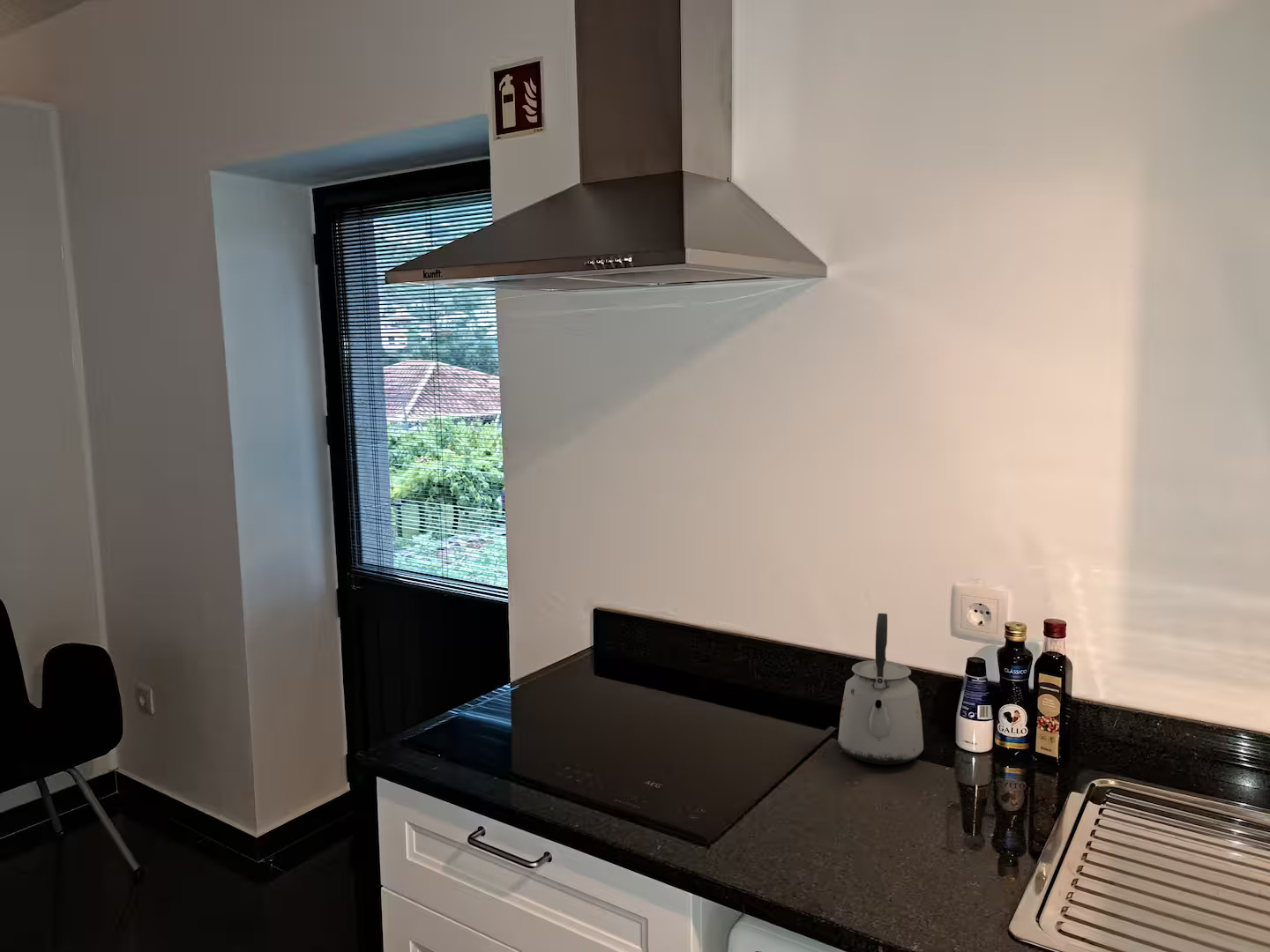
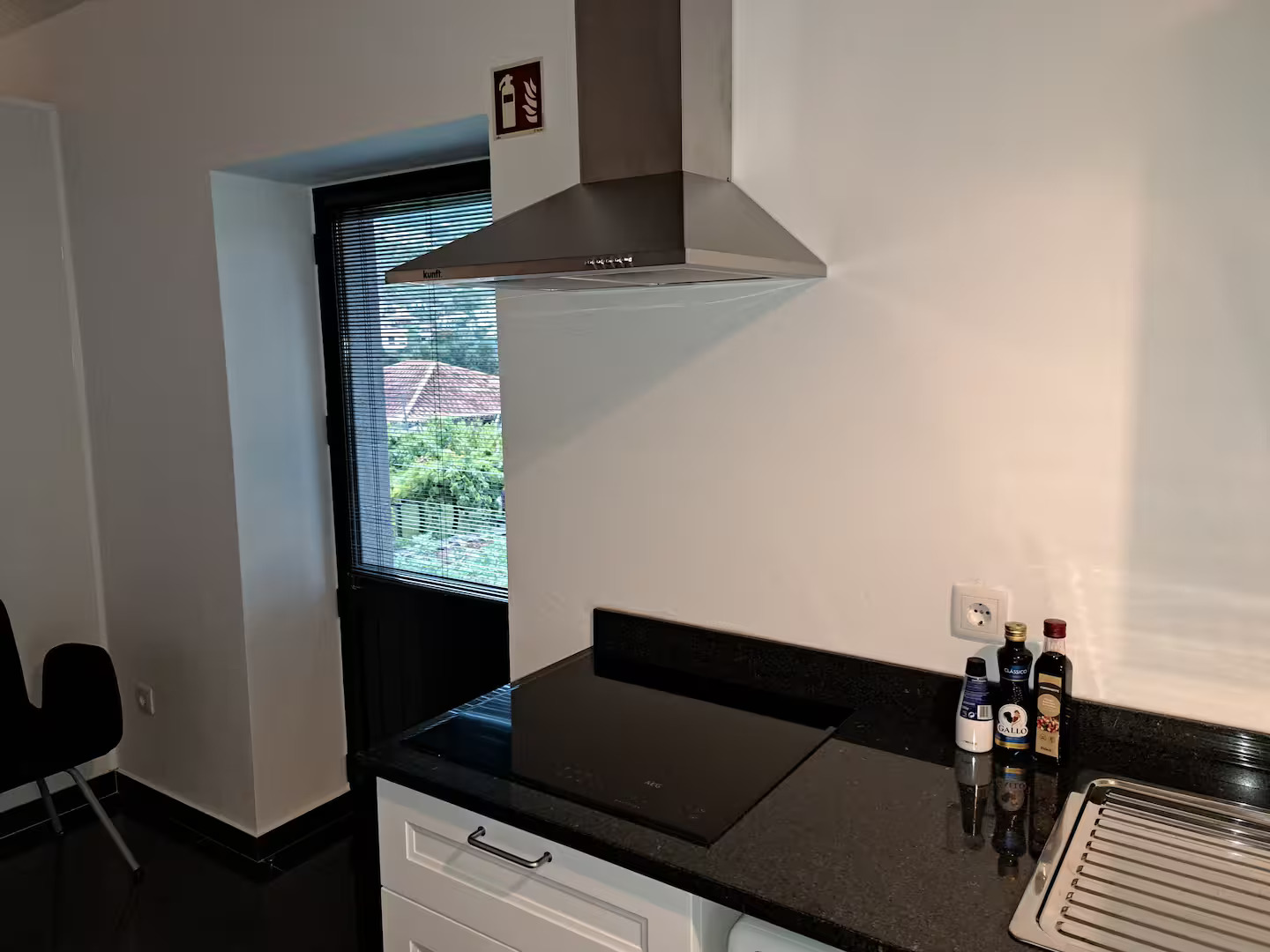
- kettle (880, 691)
